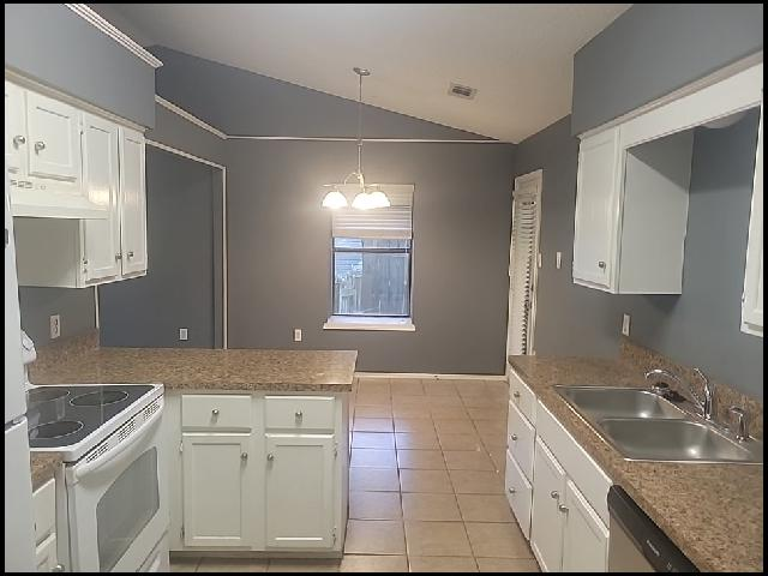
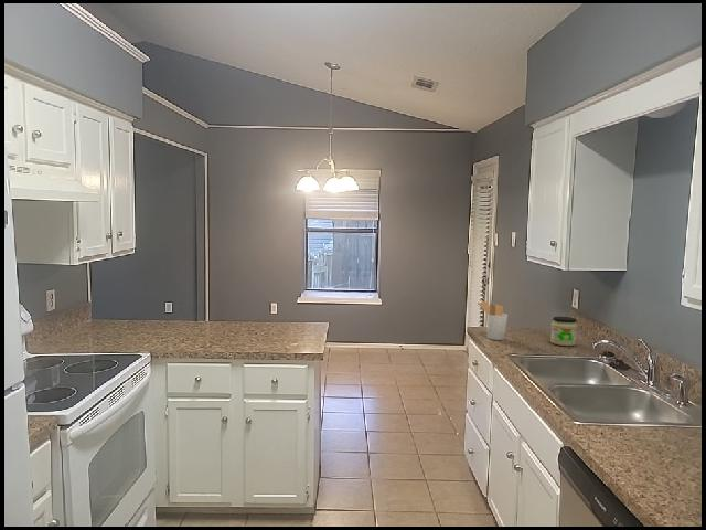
+ utensil holder (492, 319)
+ jar (564, 330)
